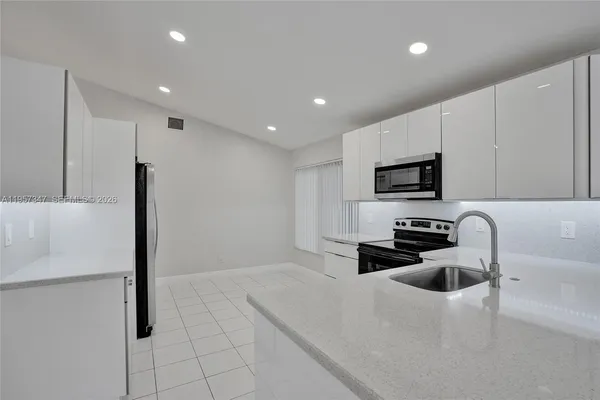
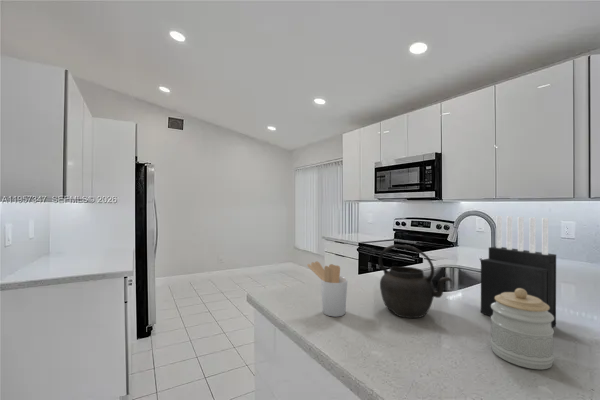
+ kettle (412, 278)
+ jar (520, 322)
+ utensil holder (327, 286)
+ knife block (514, 268)
